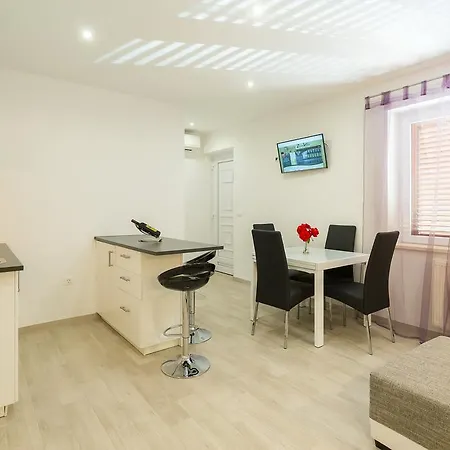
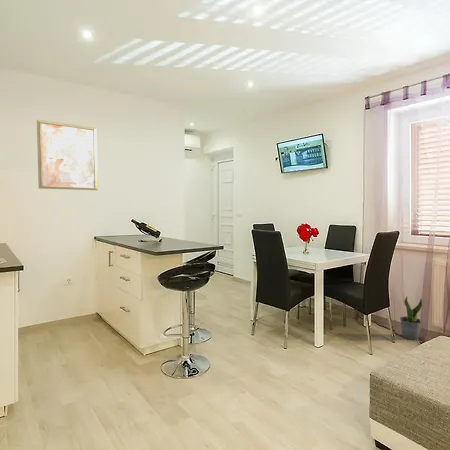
+ wall art (69, 156)
+ potted plant (410, 315)
